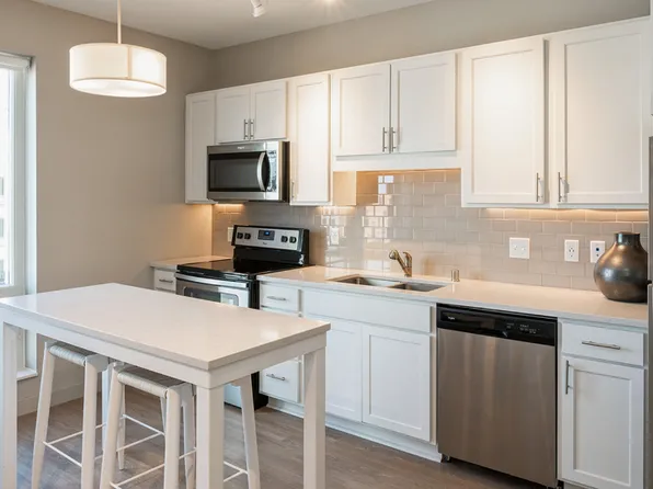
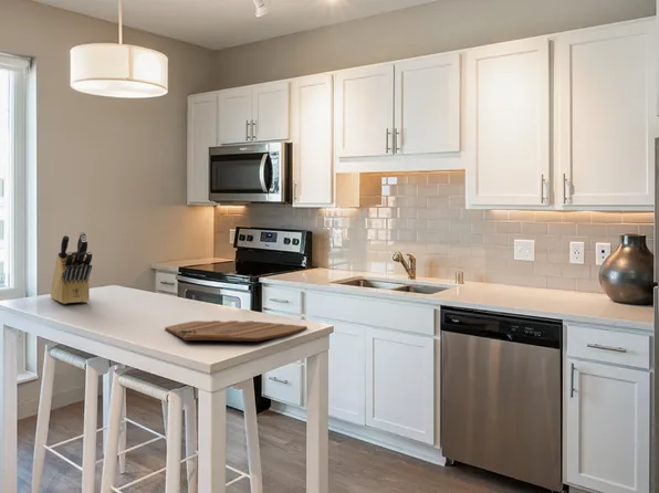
+ cutting board (226, 327)
+ knife block (71, 266)
